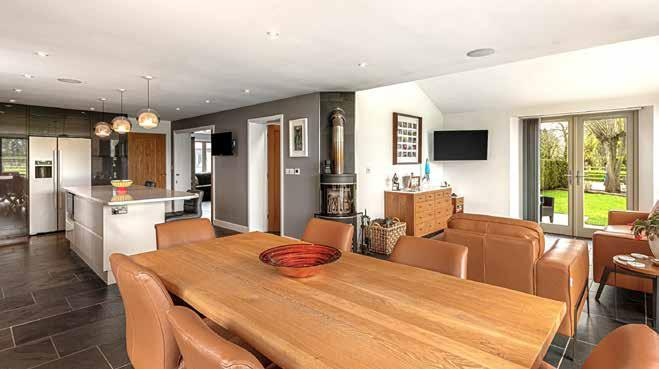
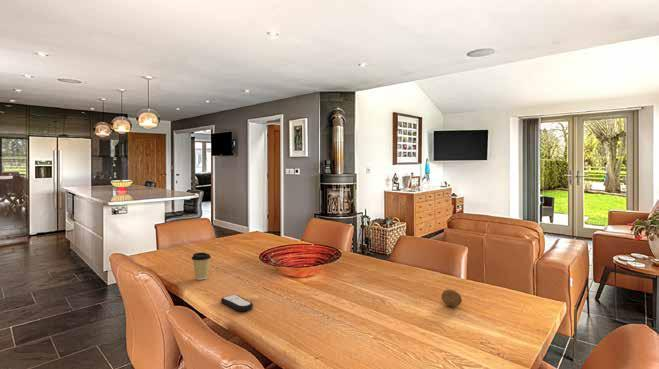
+ fruit (451, 297)
+ remote control (237, 302)
+ coffee cup (201, 266)
